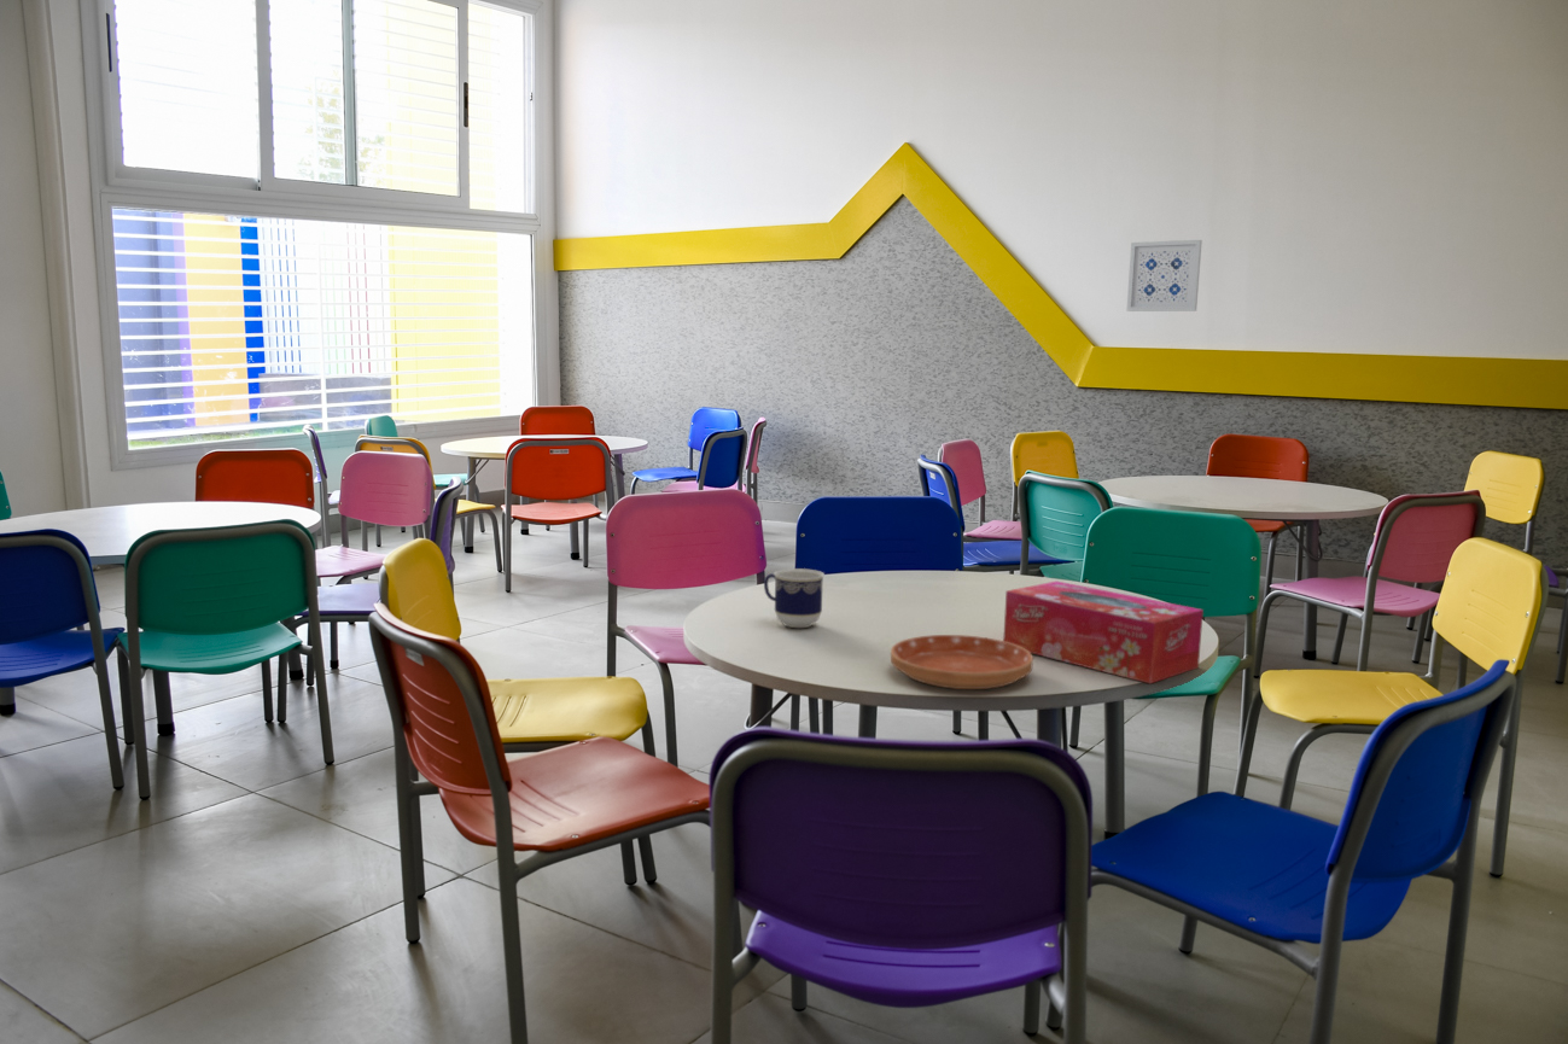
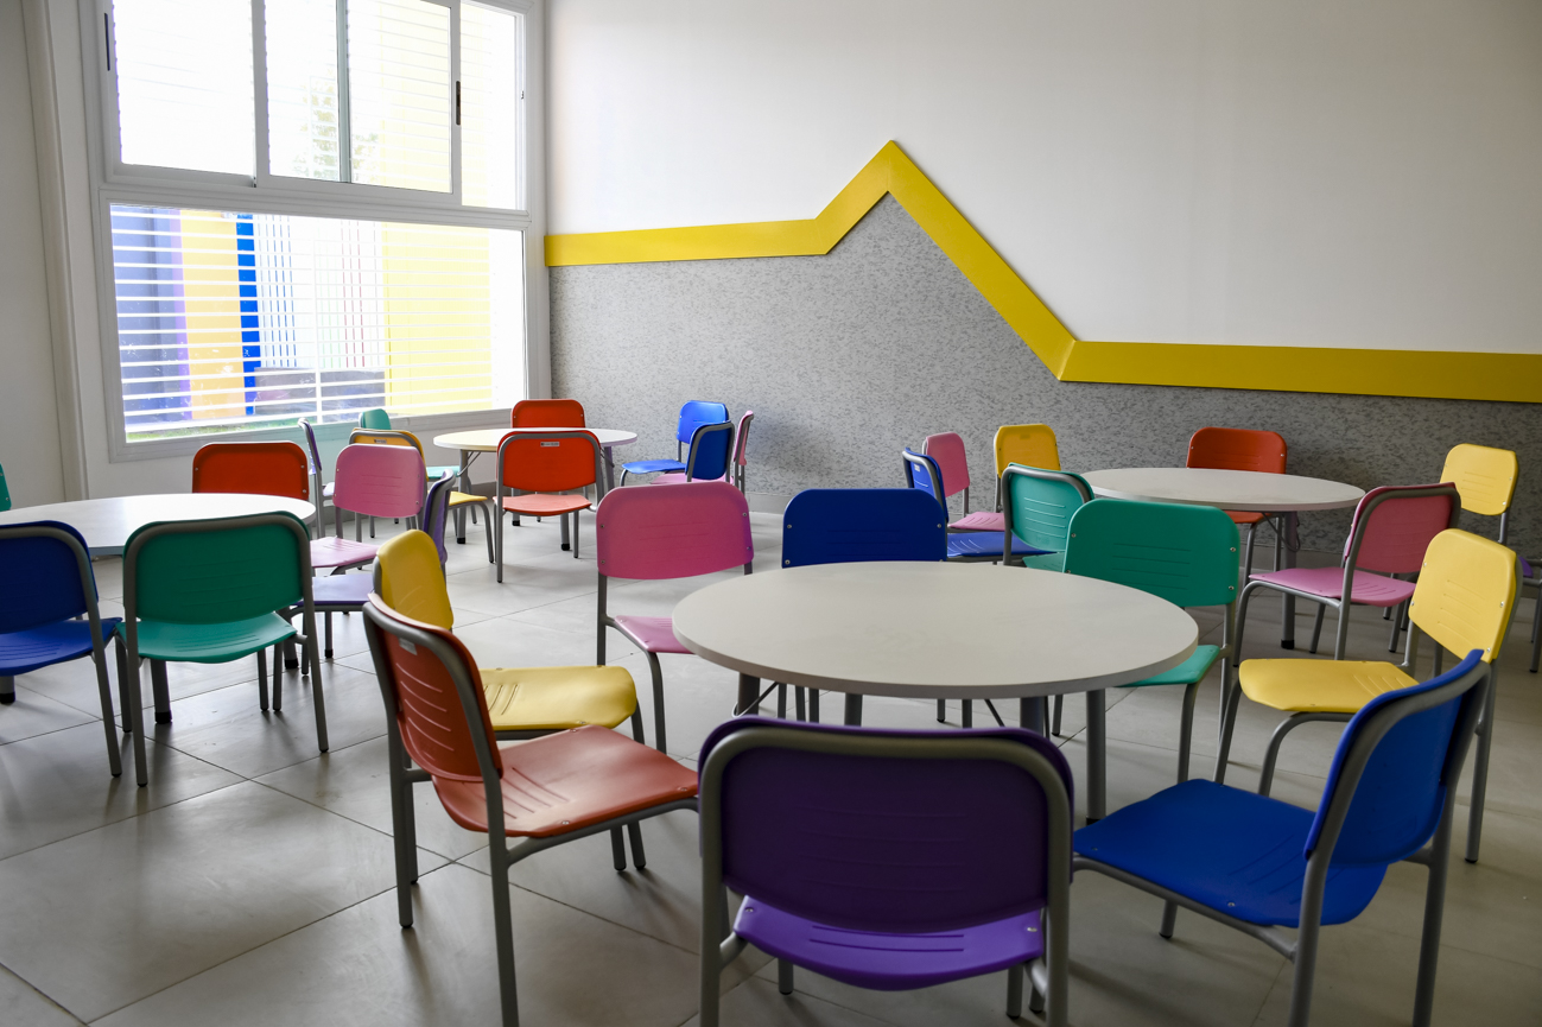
- tissue box (1100, 628)
- saucer (960, 663)
- wall art (1162, 276)
- cup (792, 597)
